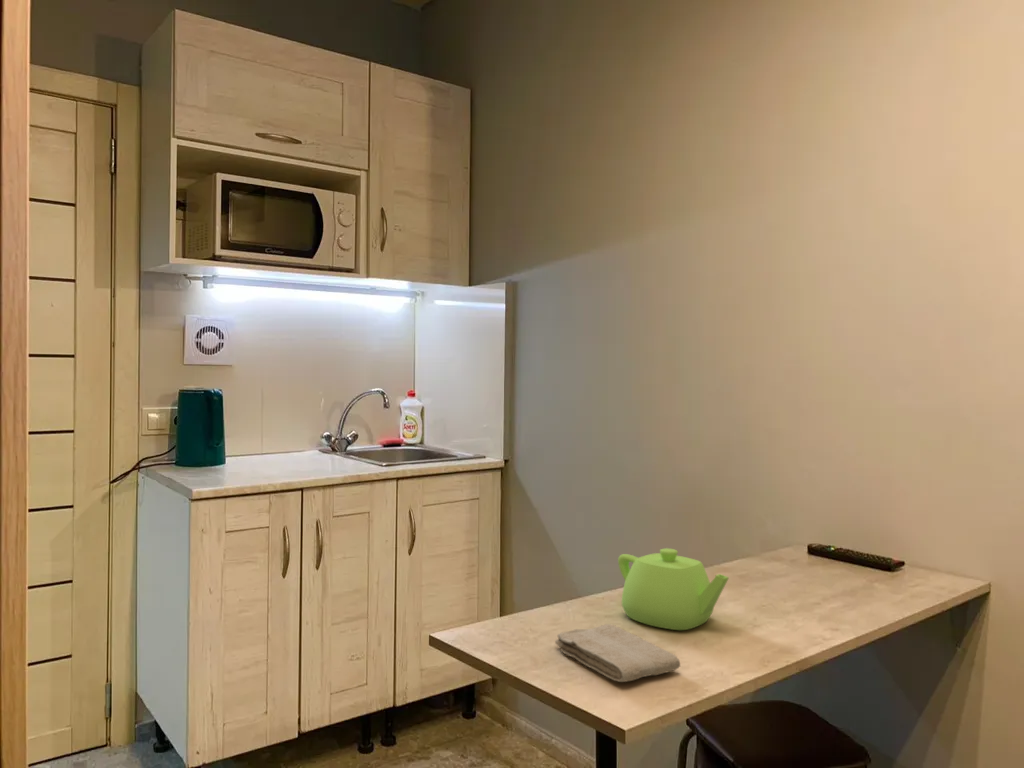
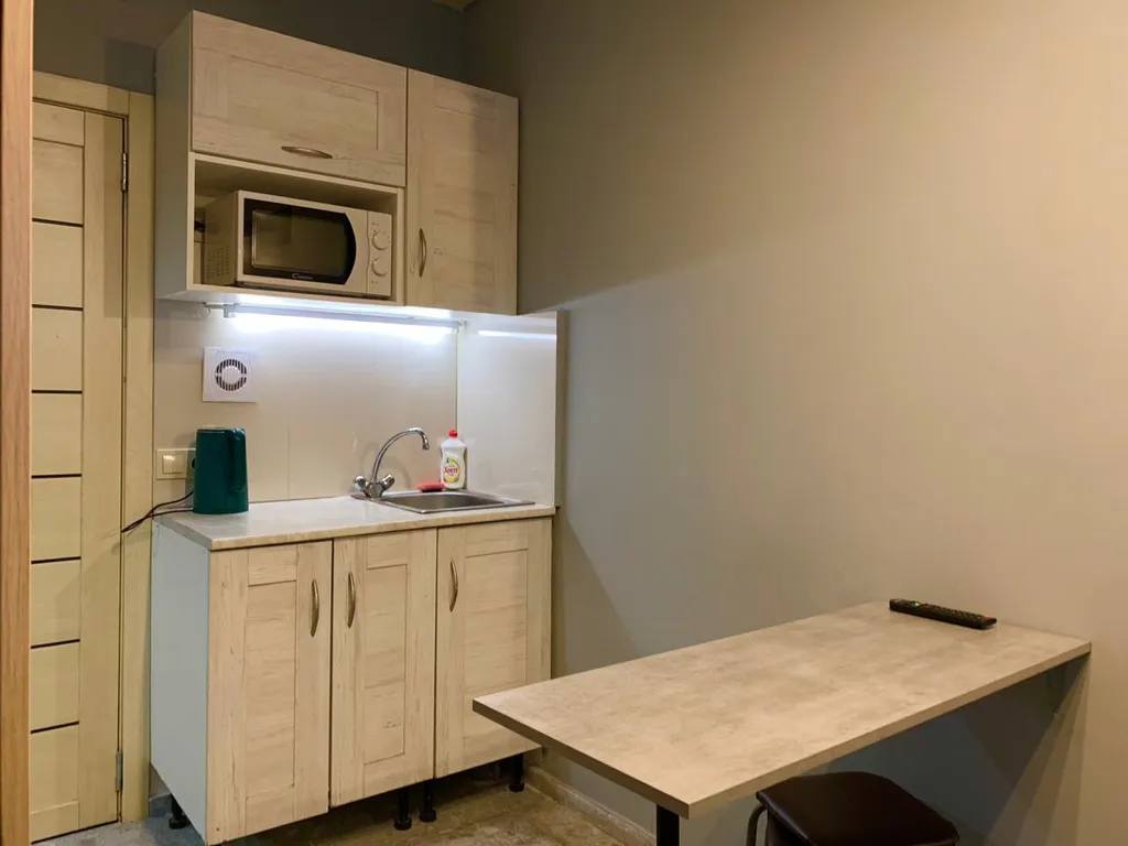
- washcloth (614, 650)
- teapot (669, 583)
